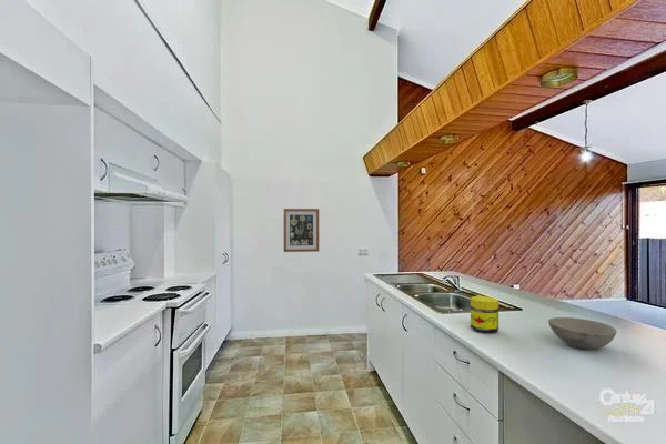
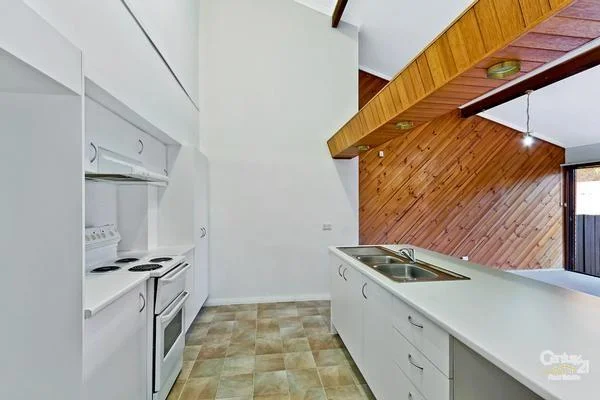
- wall art (301, 230)
- jar (484, 314)
- bowl (581, 334)
